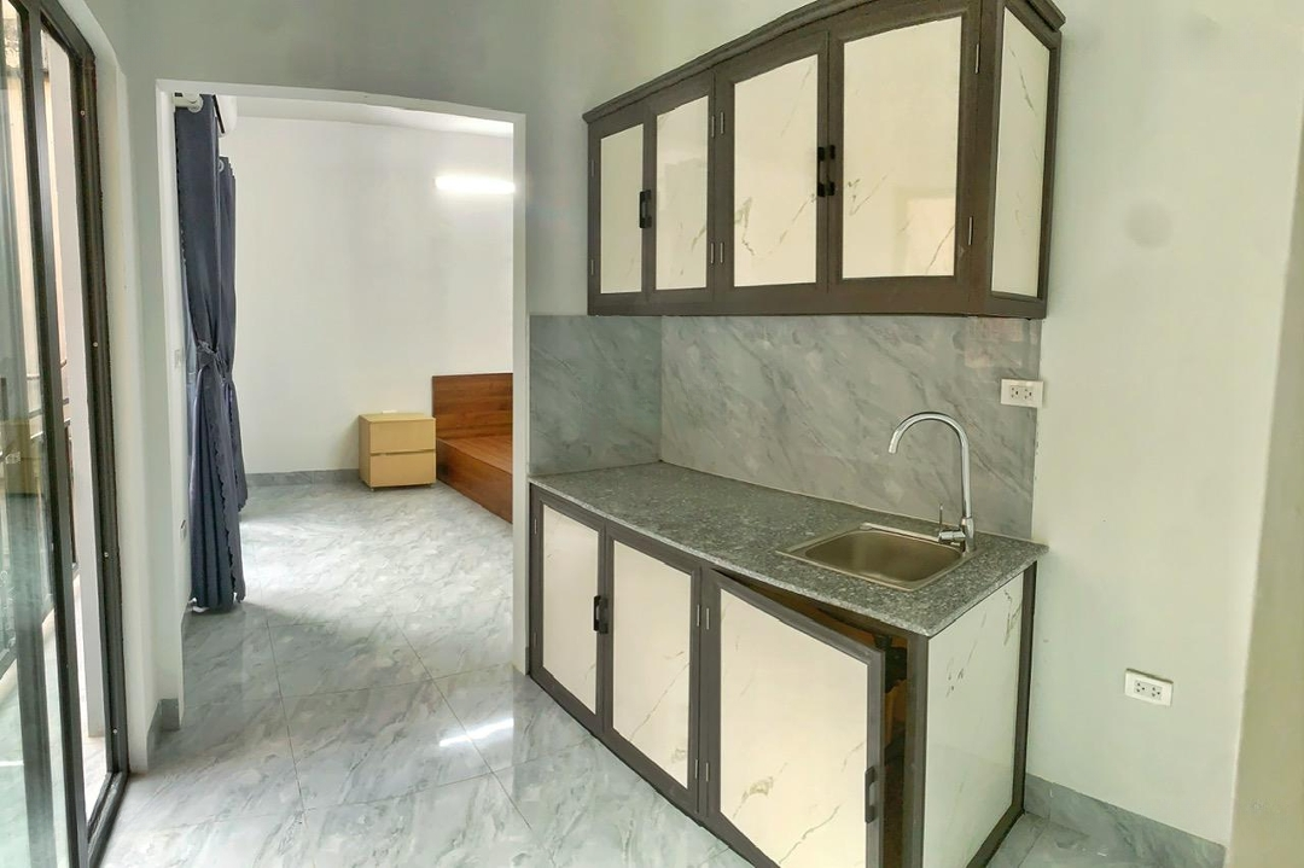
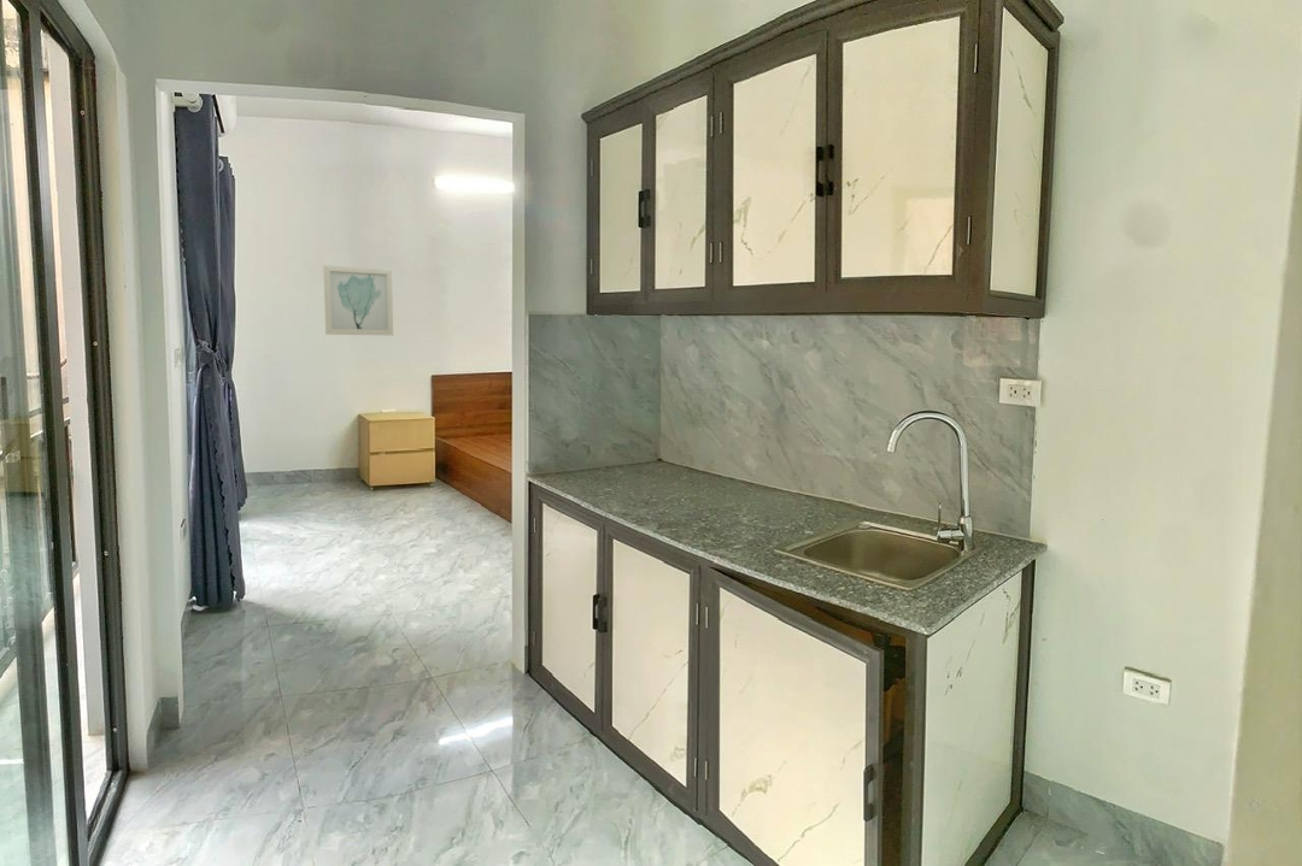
+ wall art (359, 301)
